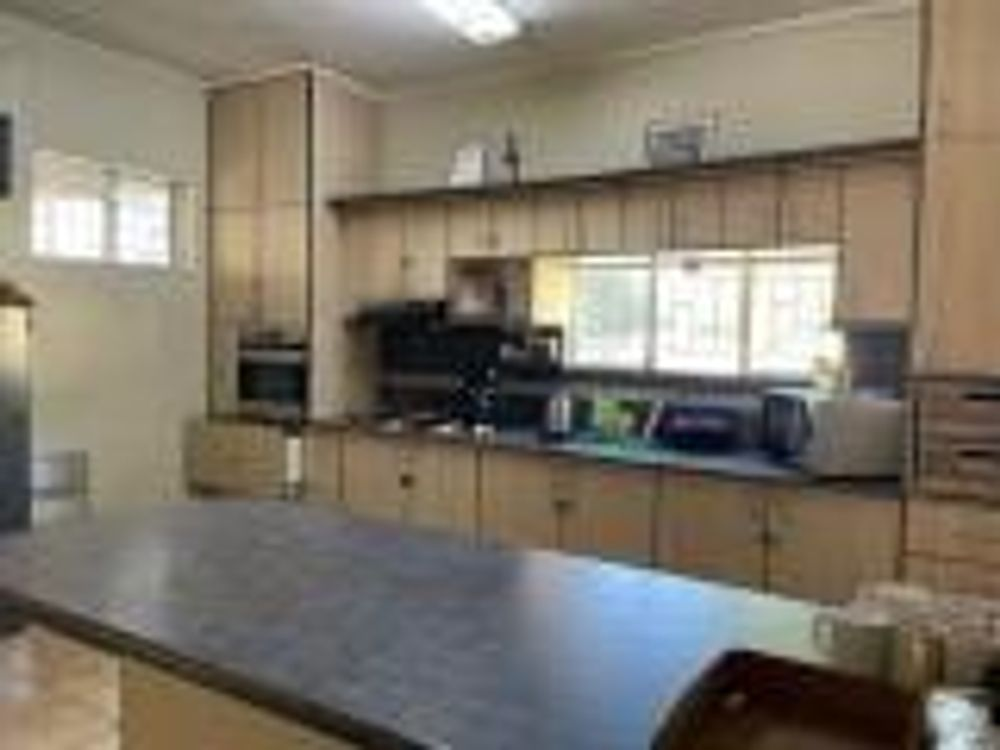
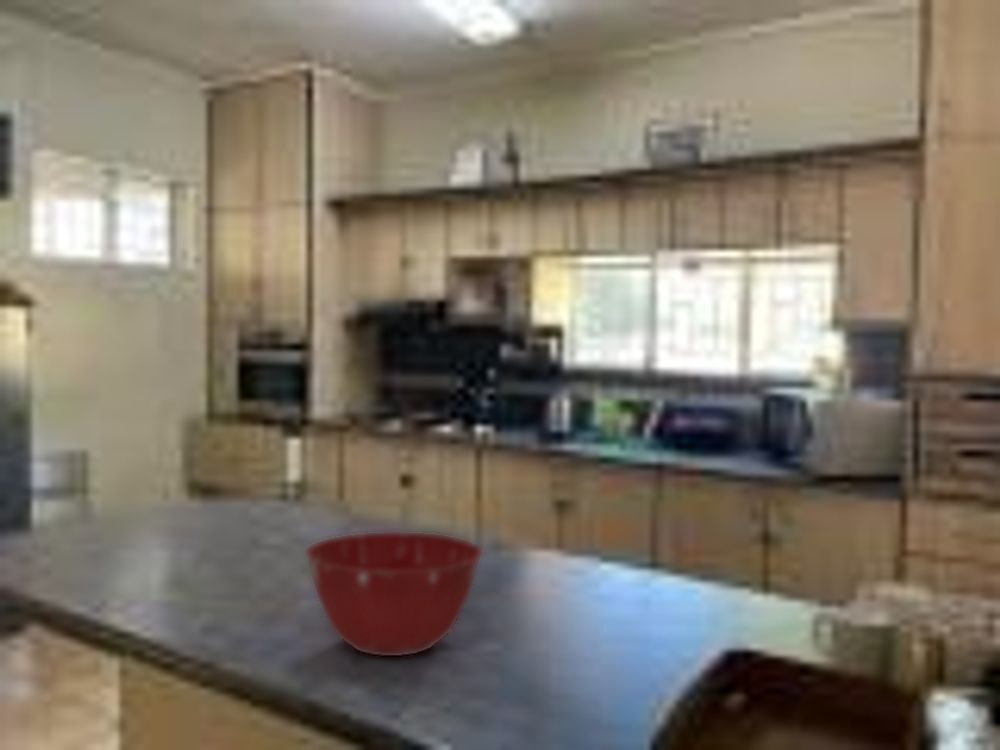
+ mixing bowl (394, 595)
